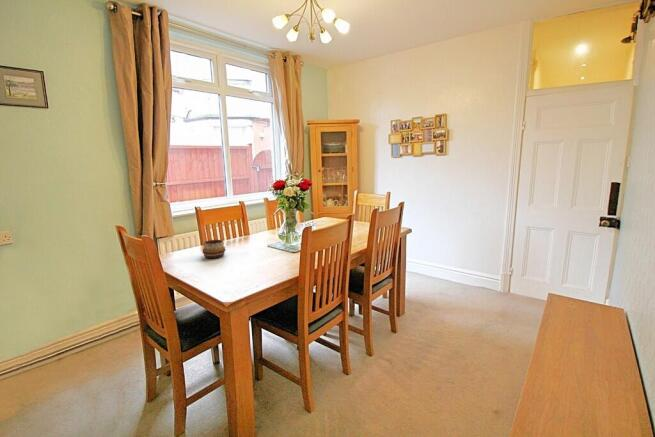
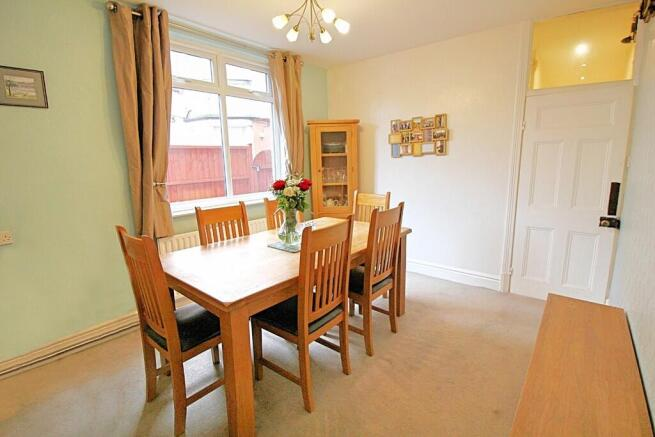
- decorative bowl (213, 248)
